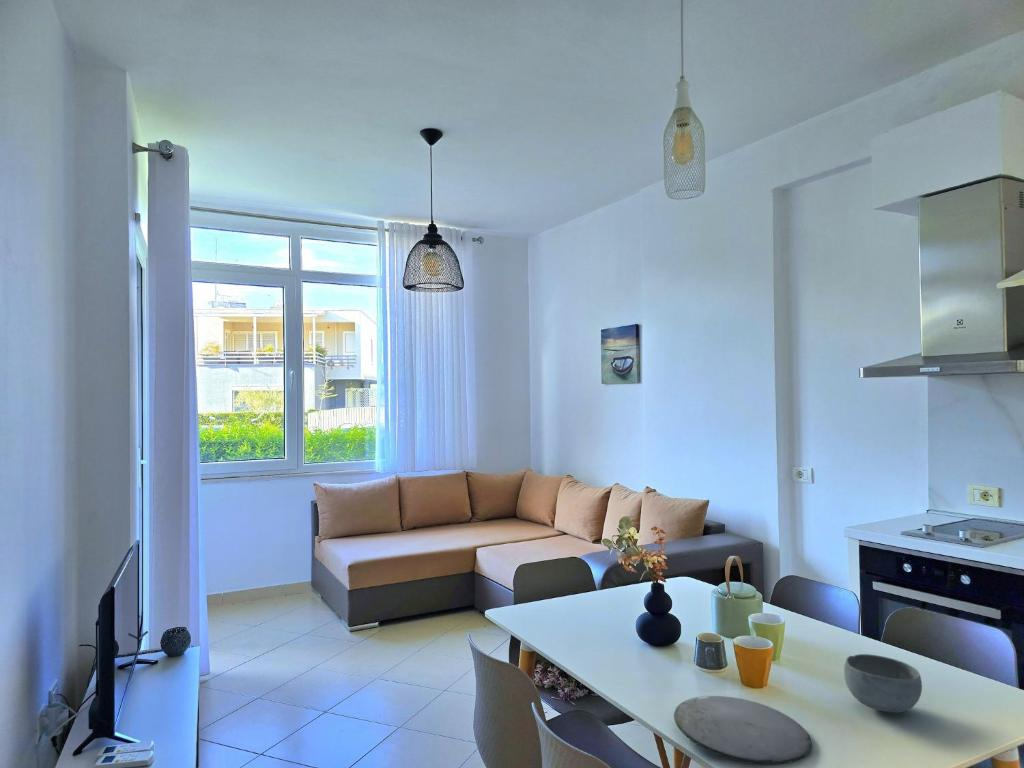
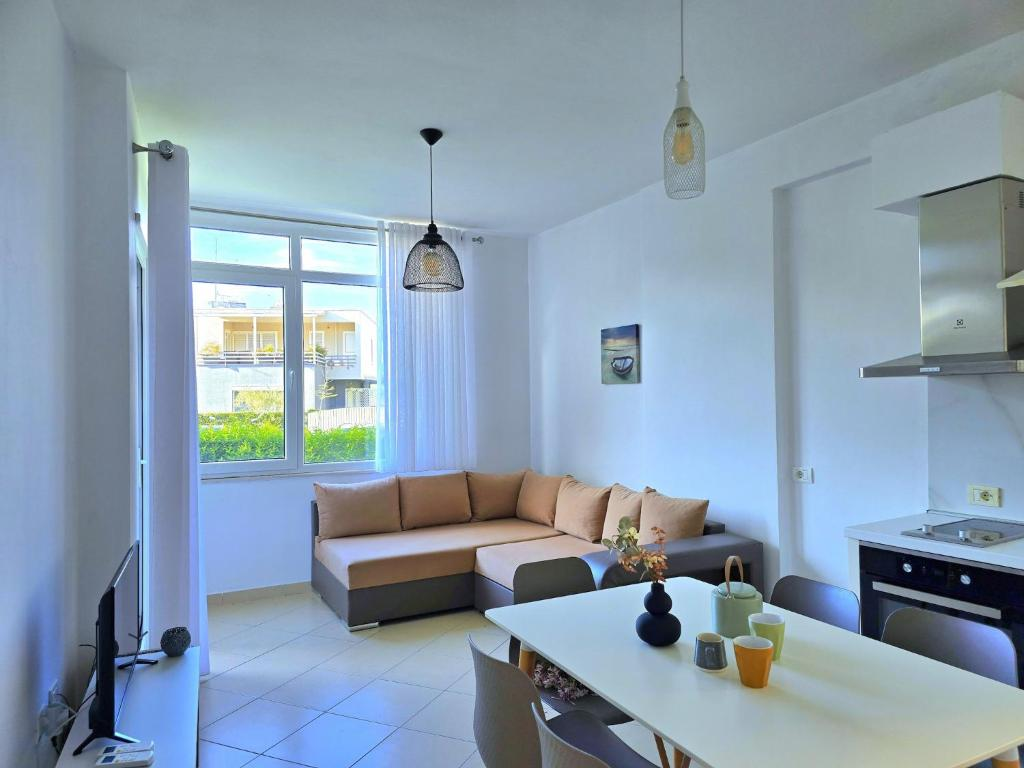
- bowl (882, 686)
- plate (740, 727)
